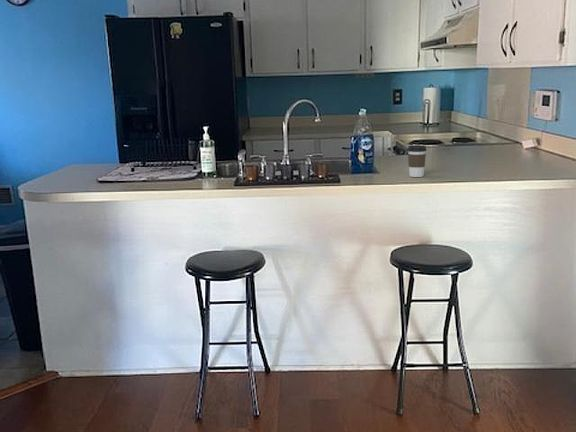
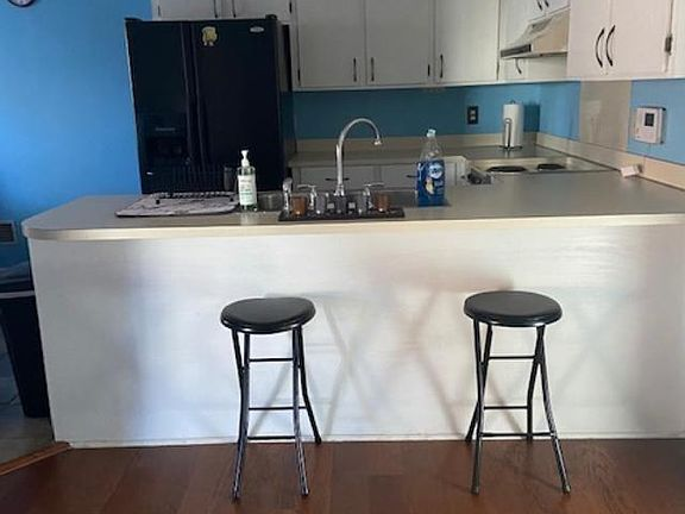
- coffee cup (416, 161)
